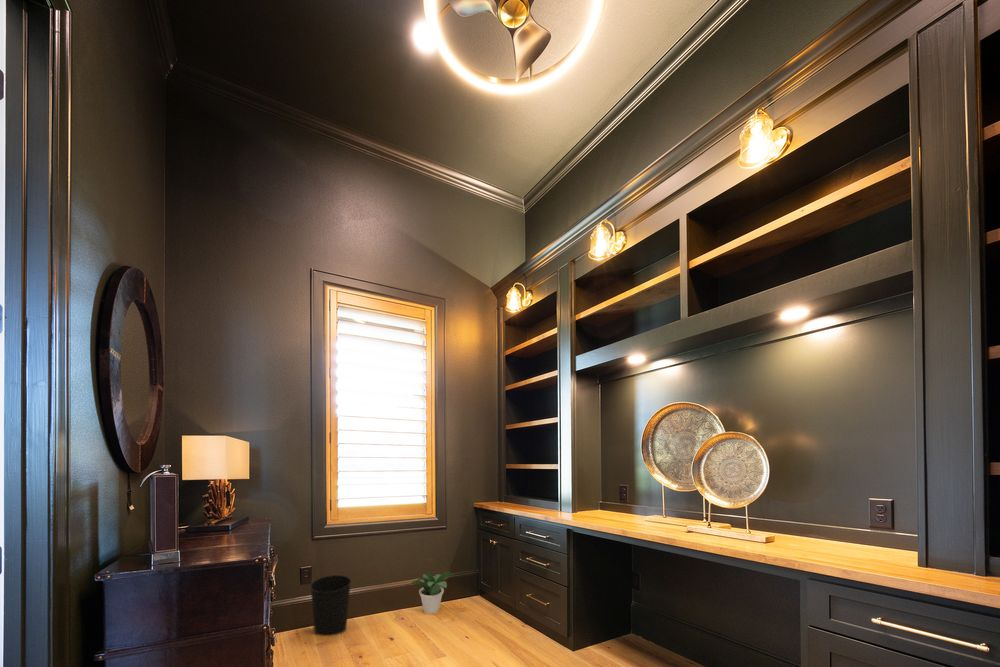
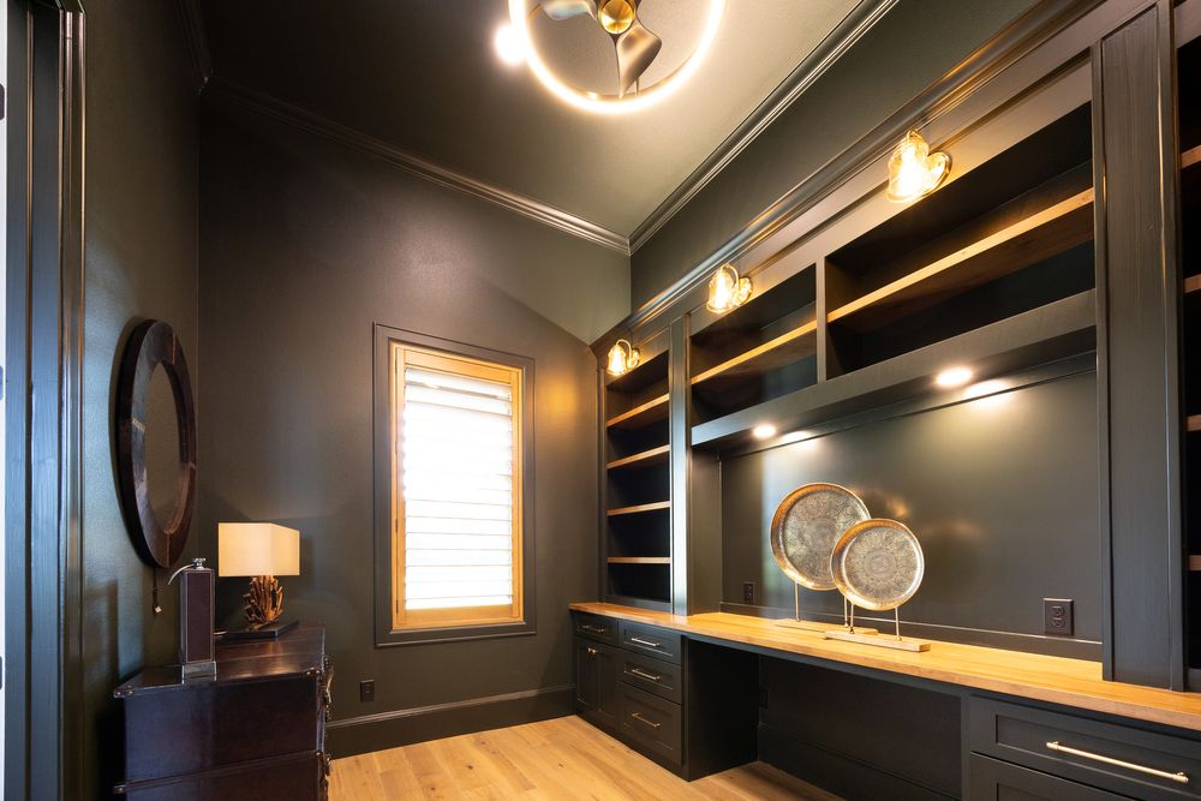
- wastebasket (330, 606)
- potted plant (434, 593)
